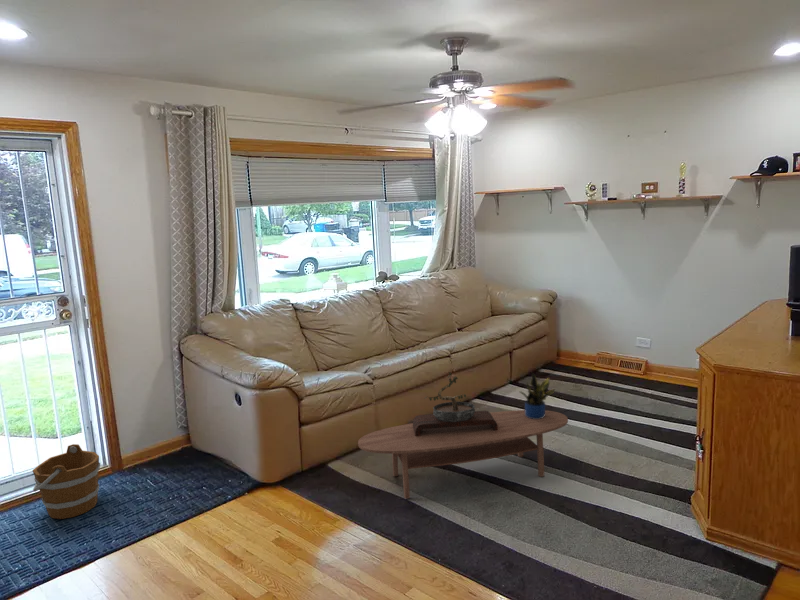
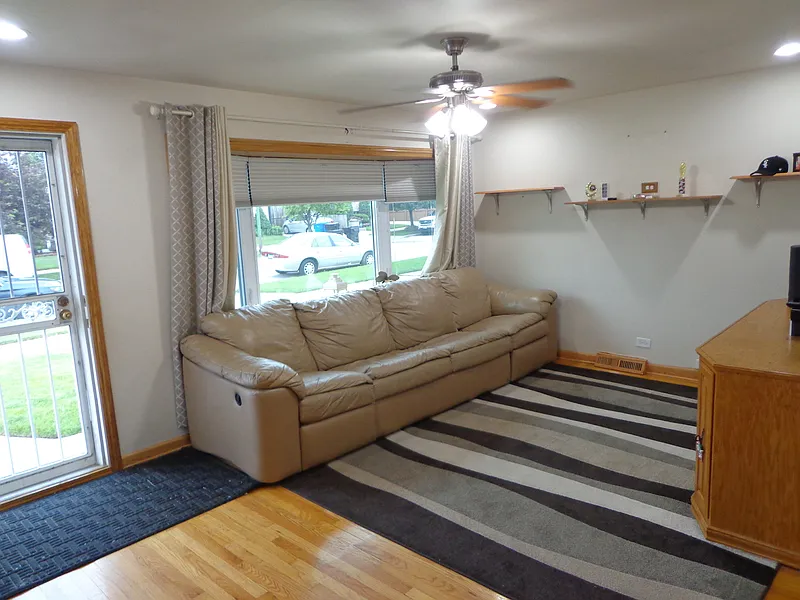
- potted plant (537, 392)
- coffee table (466, 452)
- bucket (67, 481)
- bonsai tree (453, 401)
